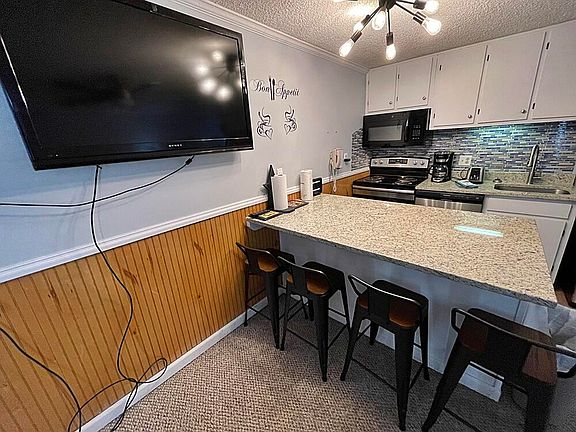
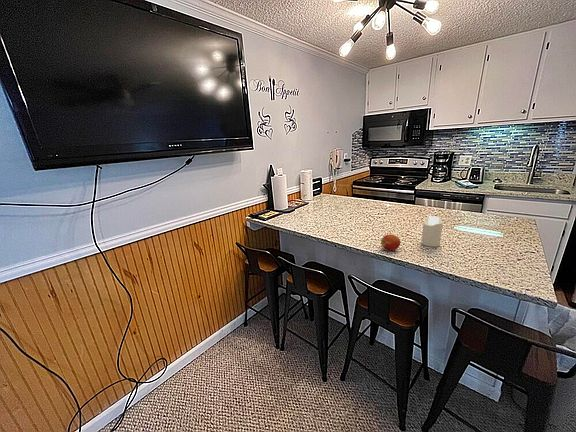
+ apple (390, 242)
+ candle (432, 230)
